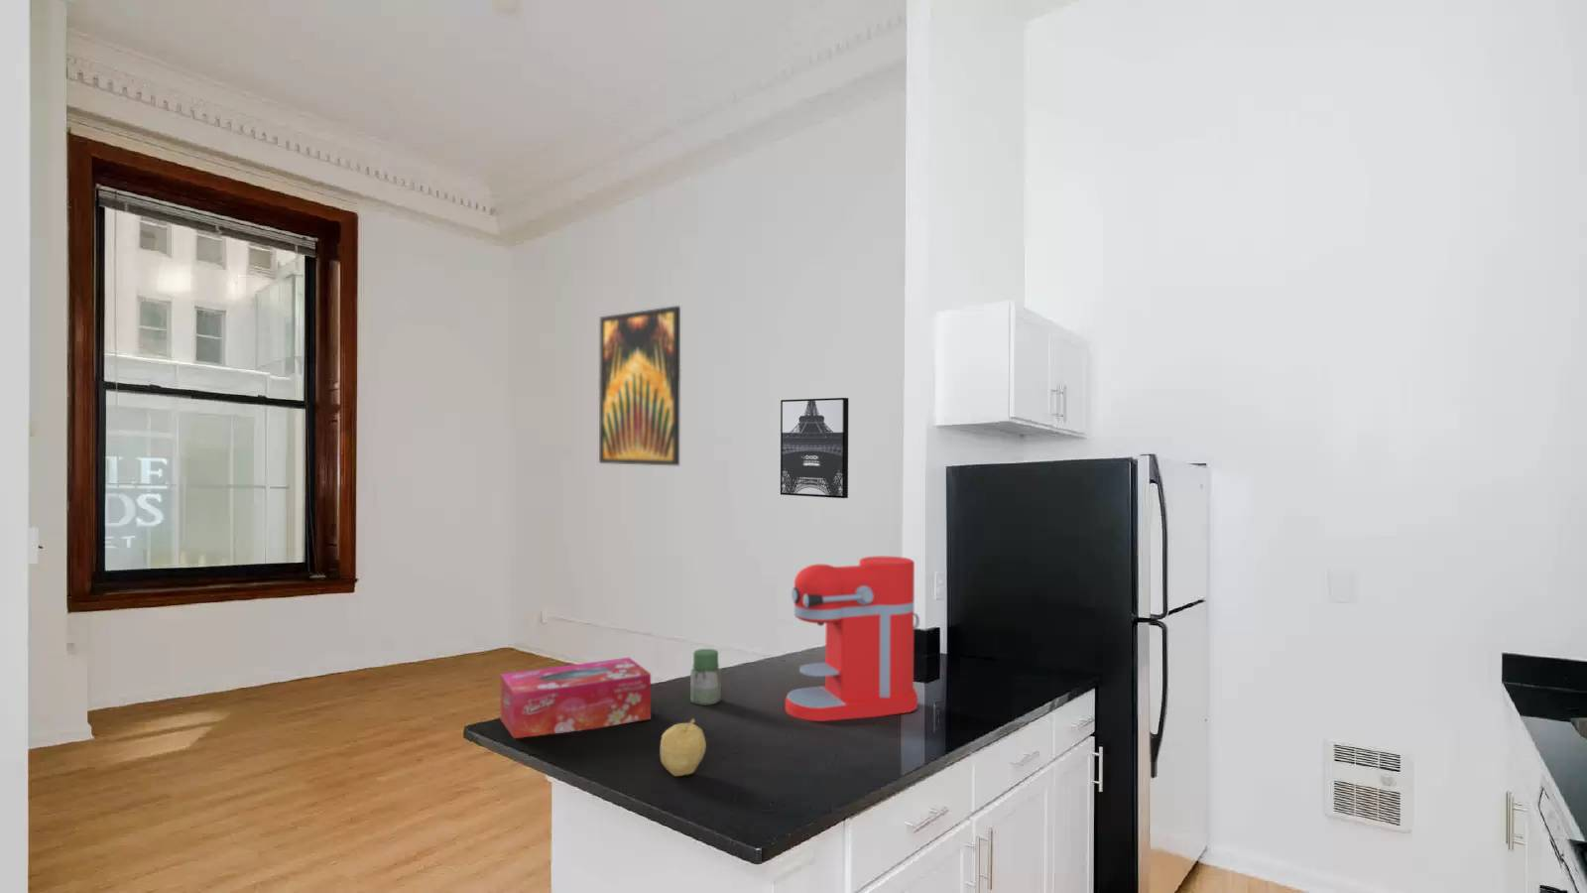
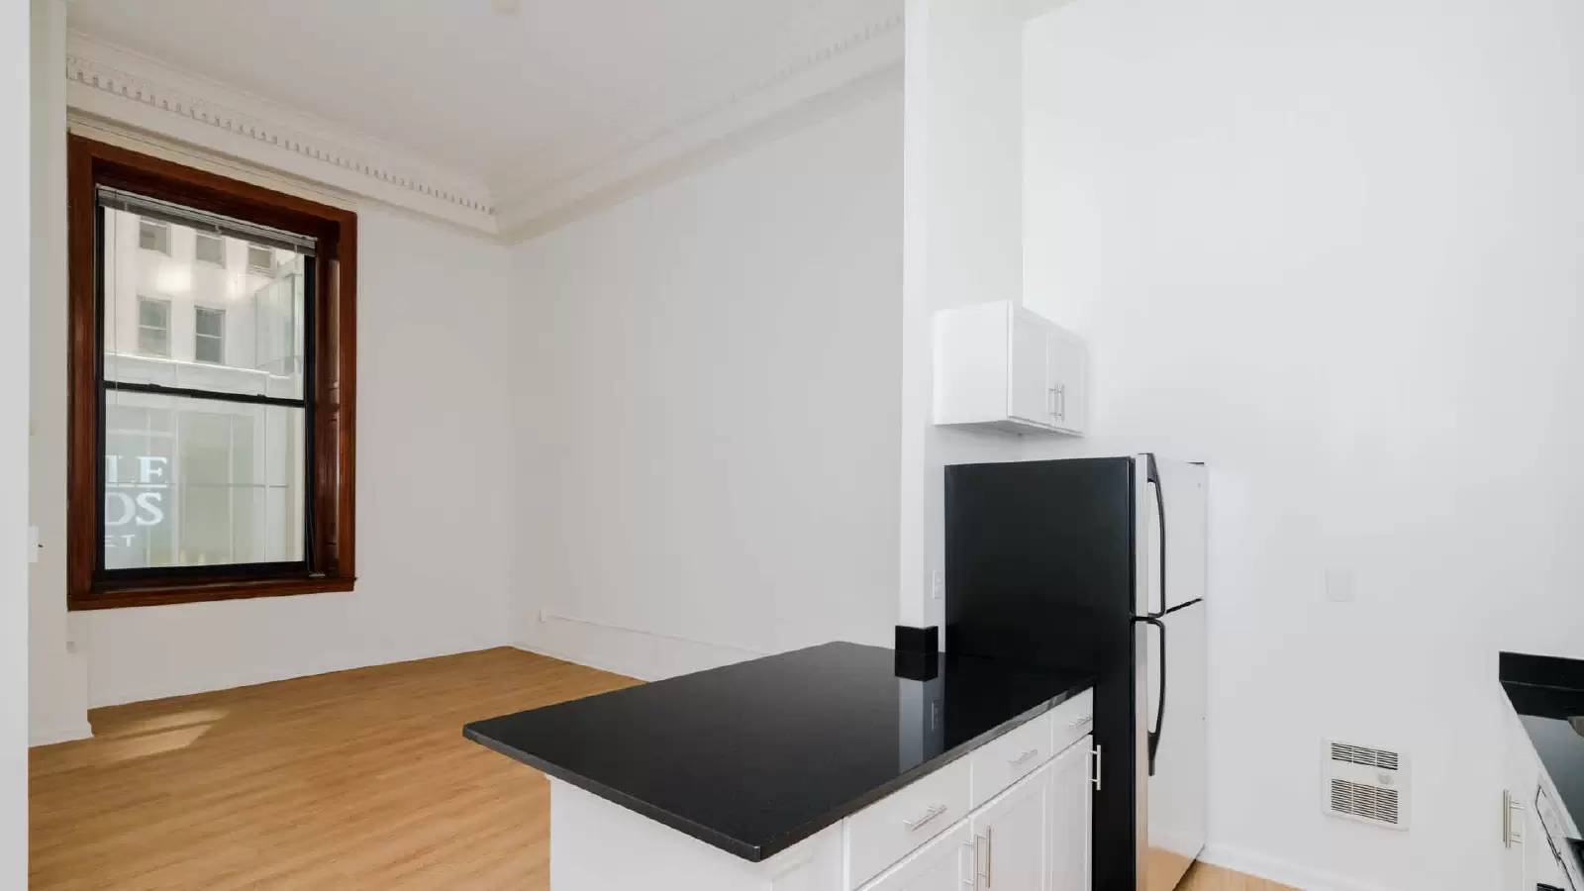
- coffee maker (850, 635)
- jar (705, 676)
- tissue box (576, 697)
- wall art (638, 388)
- fruit (682, 744)
- wall art (813, 447)
